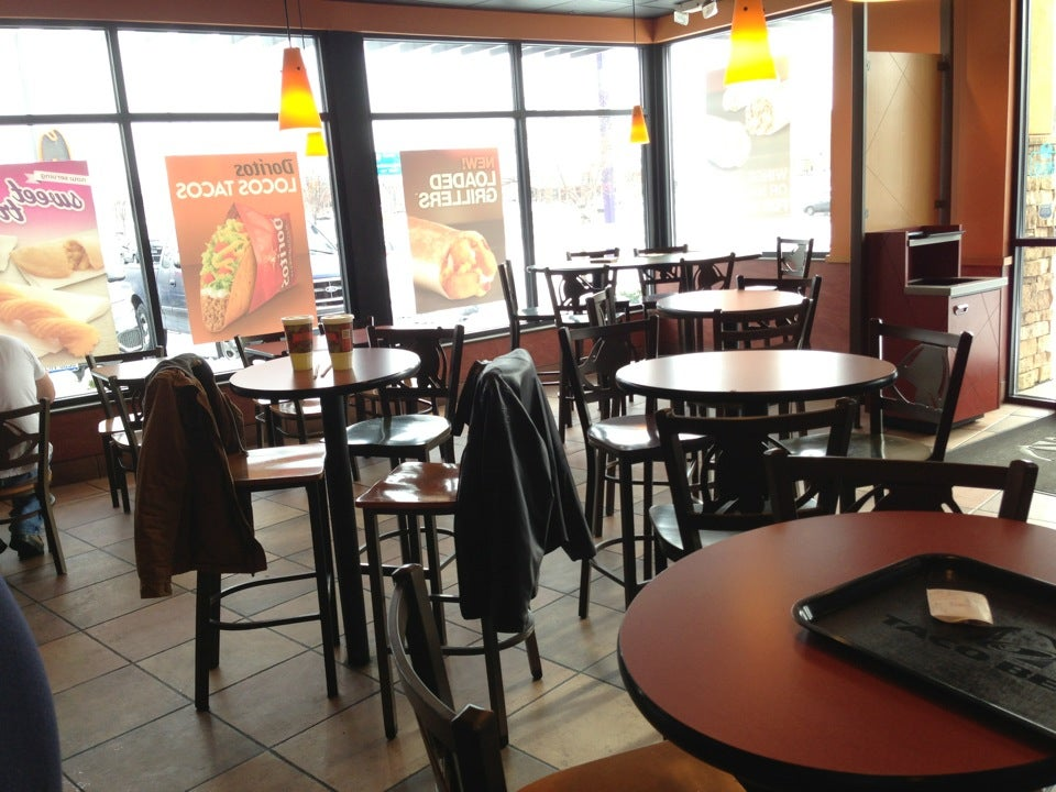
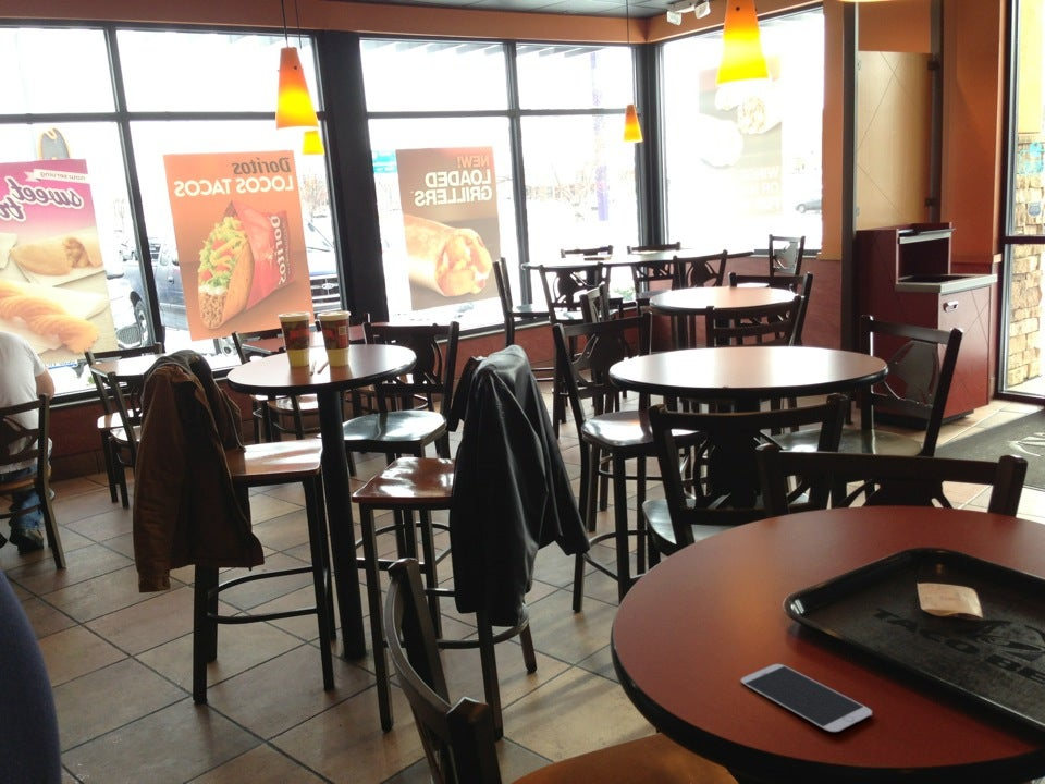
+ smartphone (803, 695)
